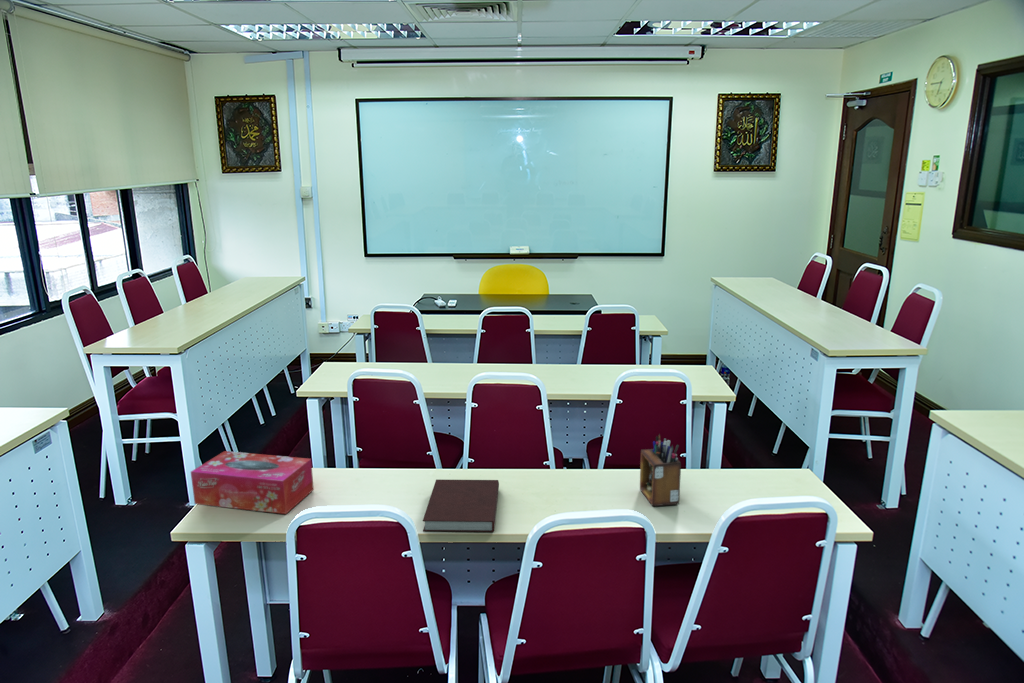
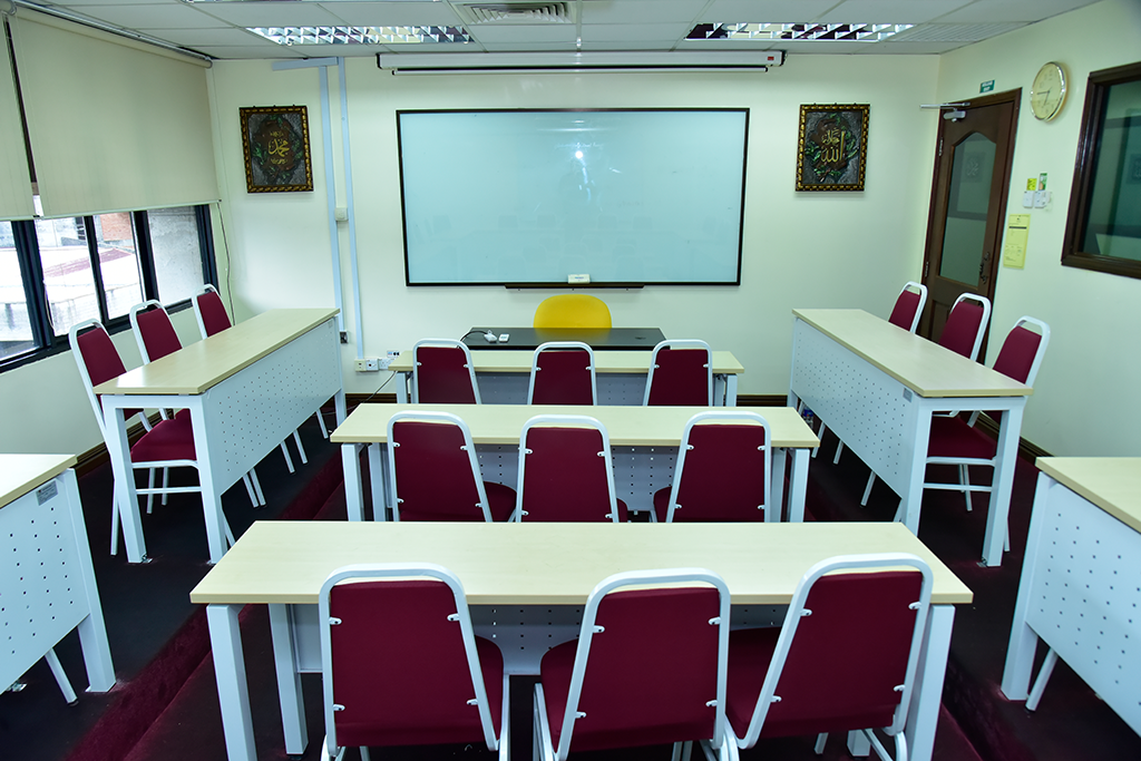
- tissue box (253, 481)
- desk organizer (659, 468)
- notebook (463, 503)
